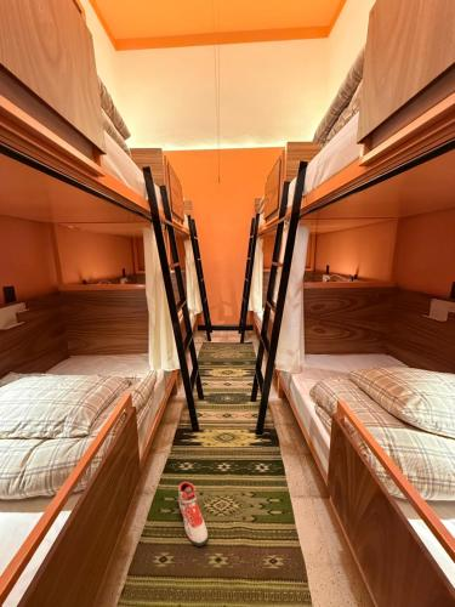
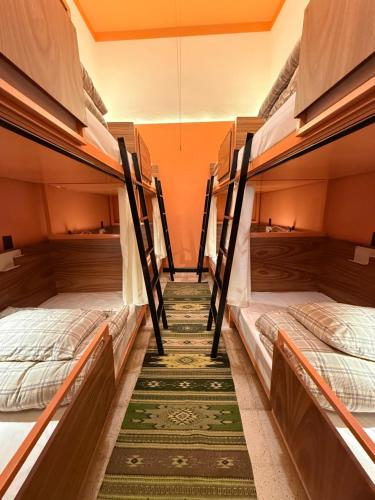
- sneaker (192, 510)
